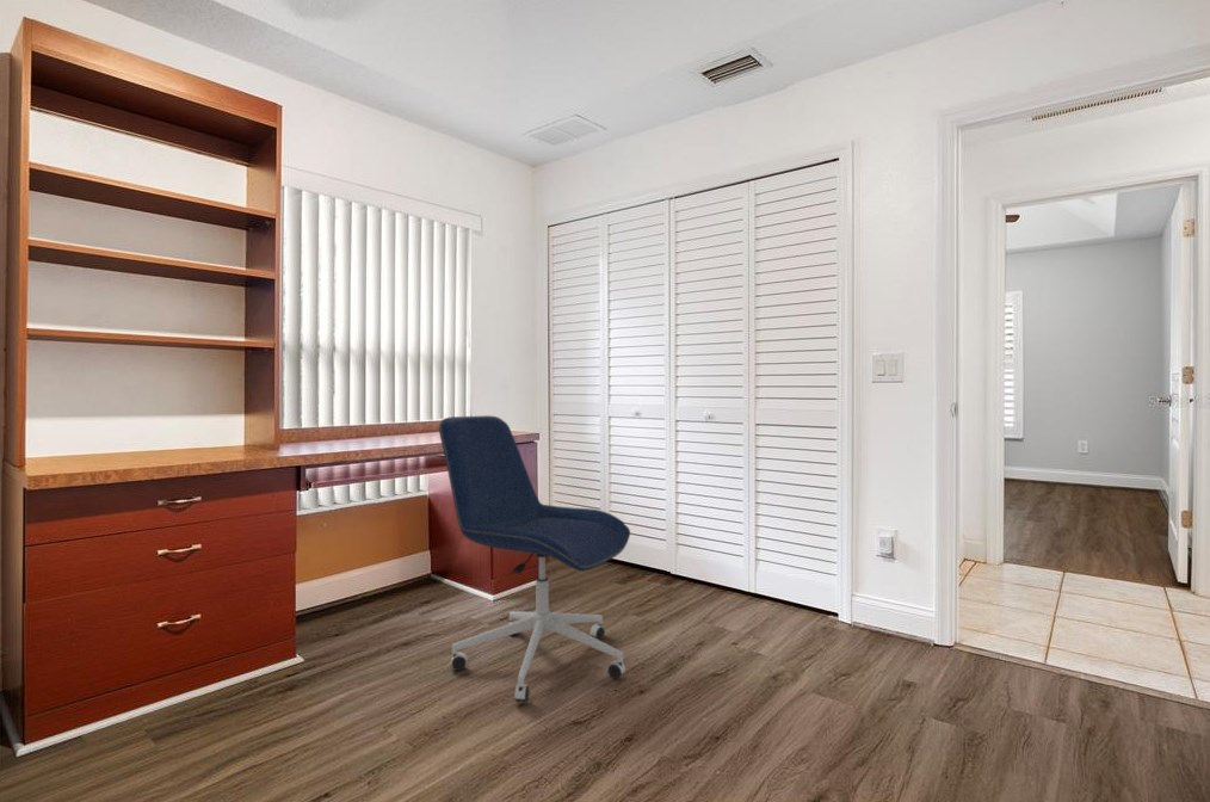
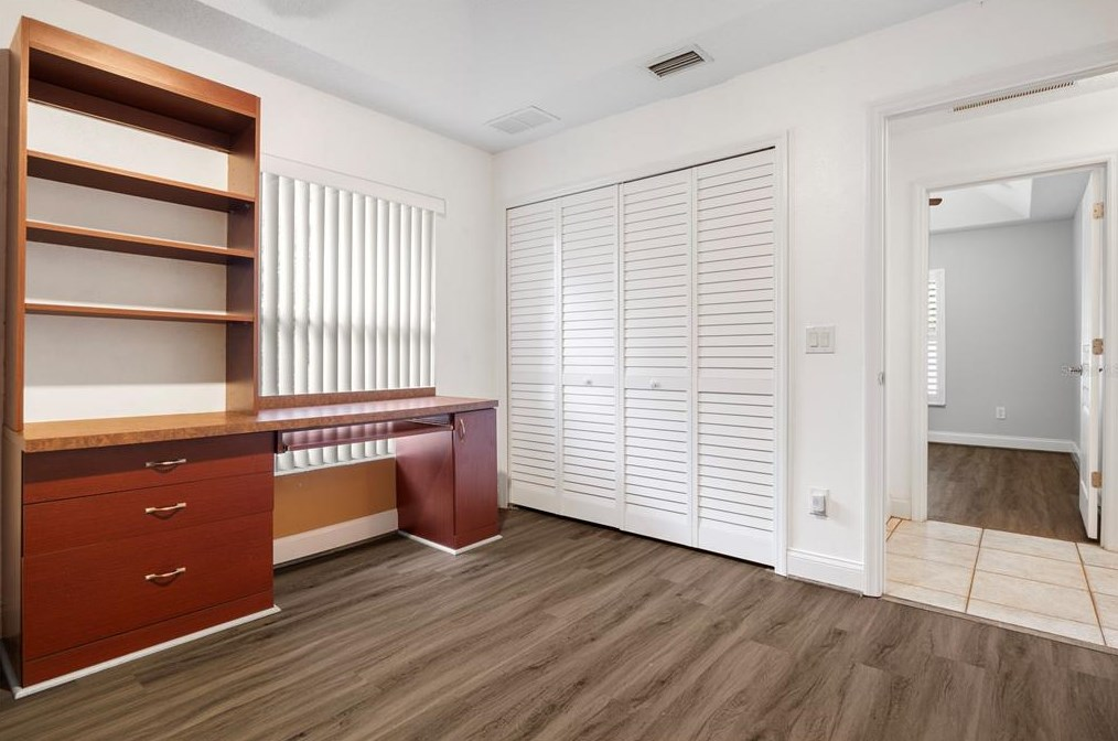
- office chair (539, 538)
